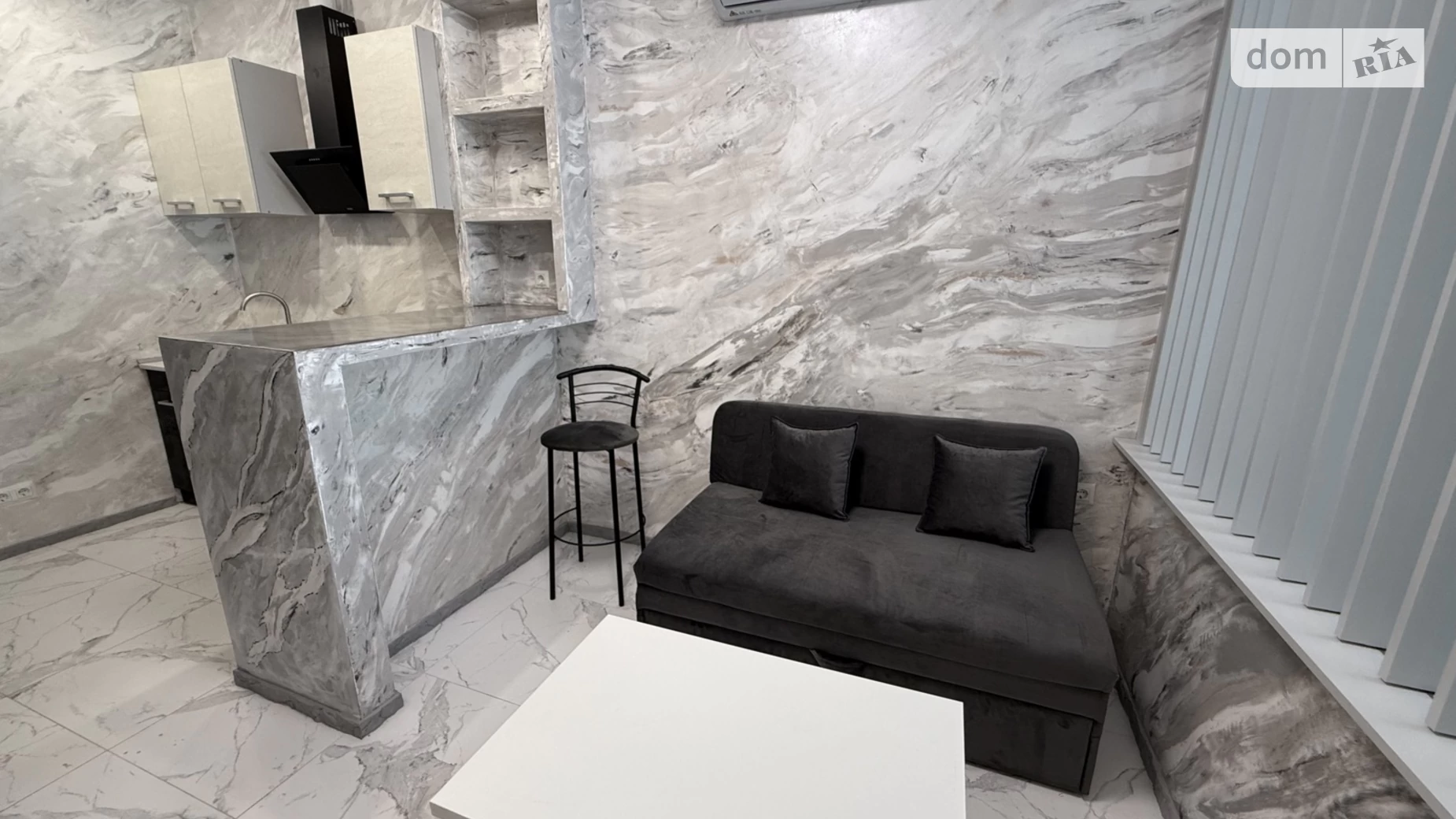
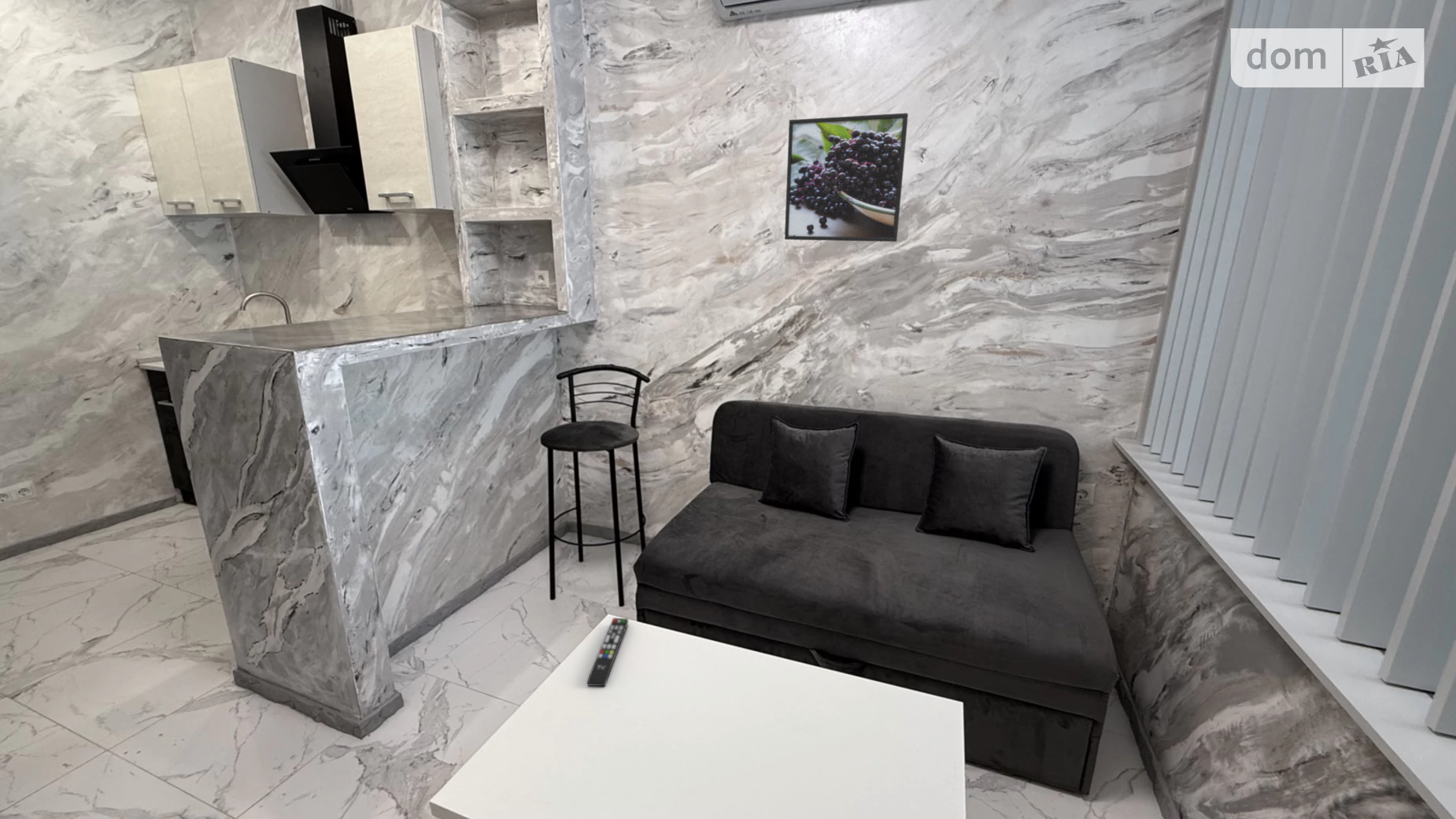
+ remote control (609, 649)
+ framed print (842, 180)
